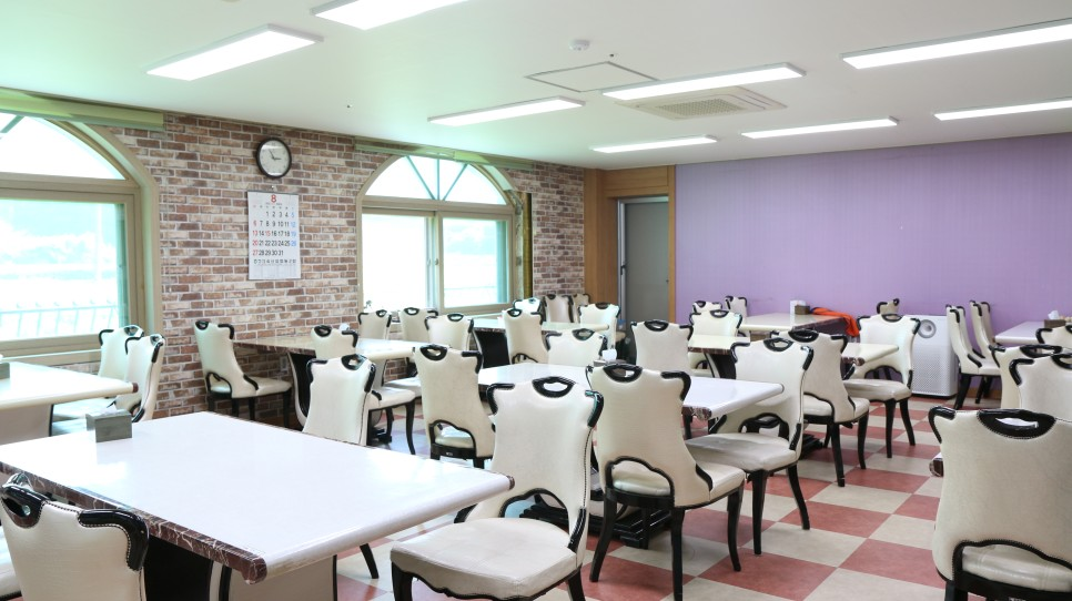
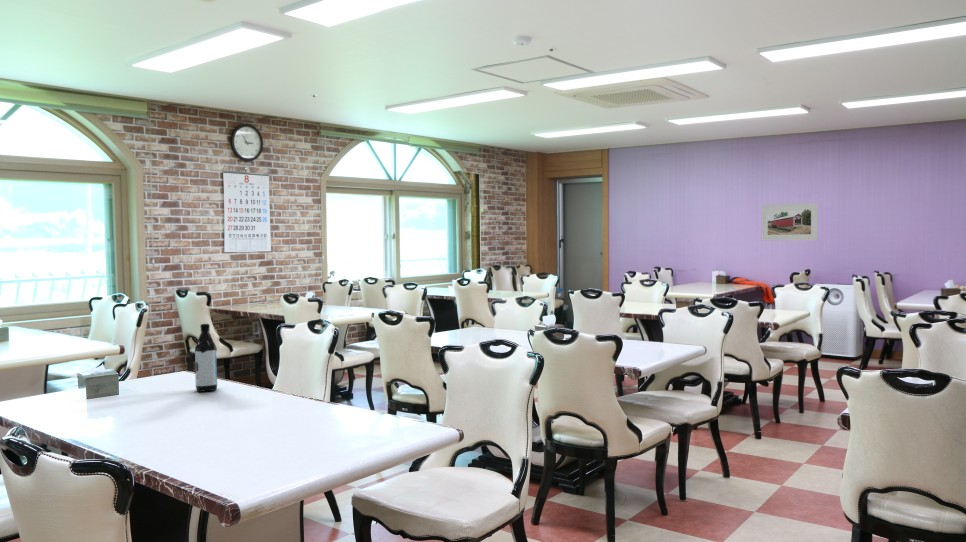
+ water bottle (205, 356)
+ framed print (789, 222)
